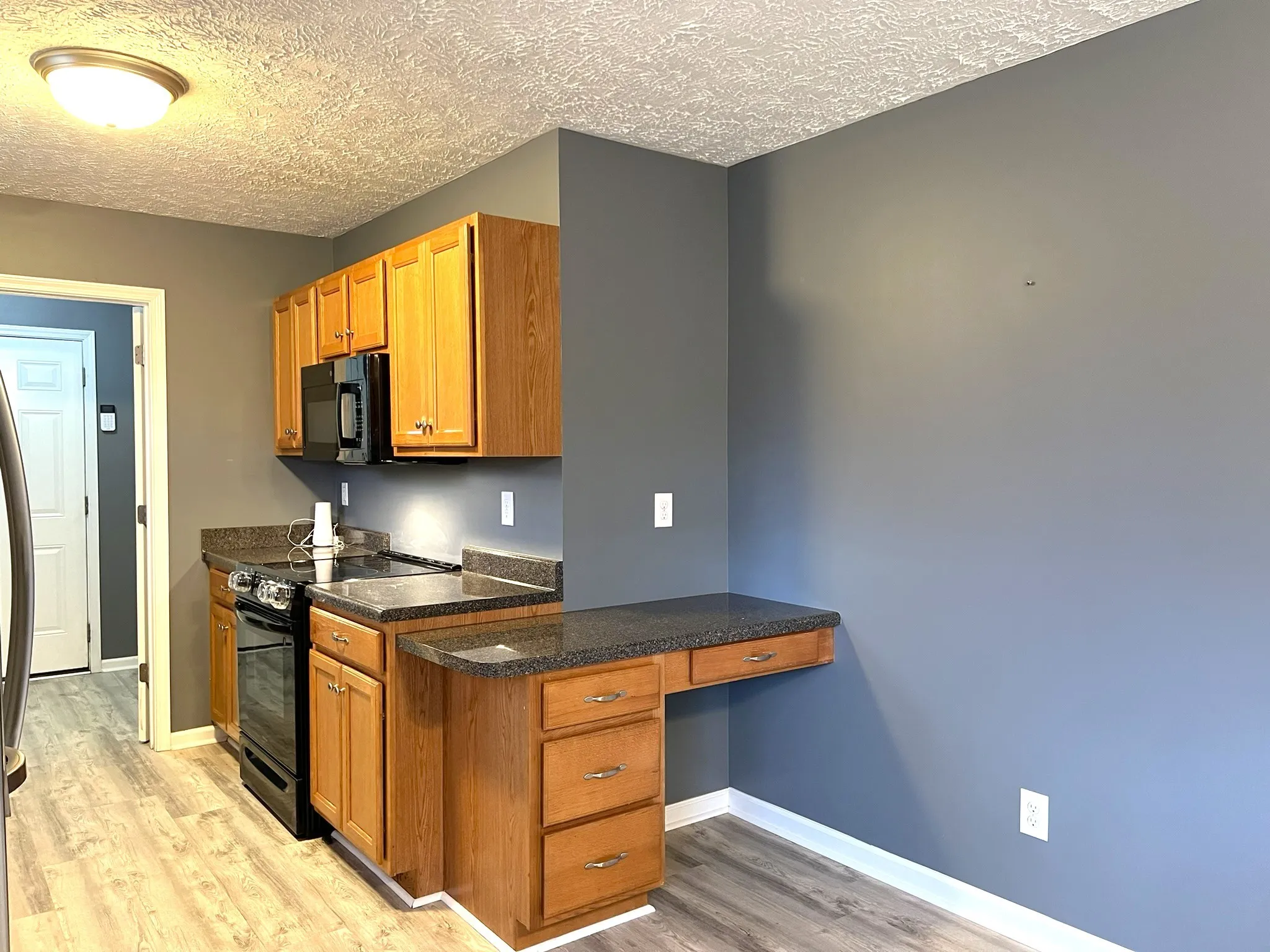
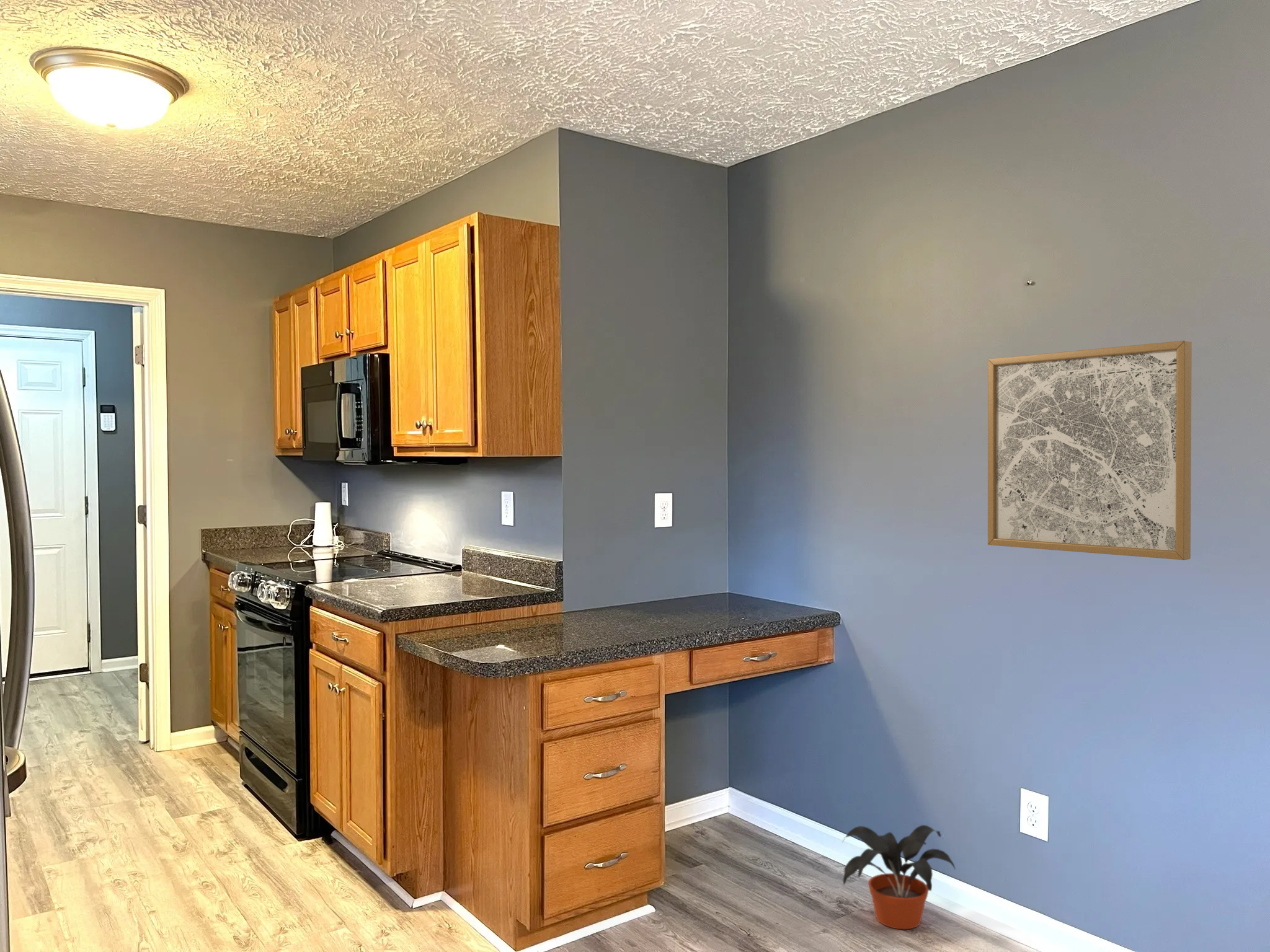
+ potted plant (893, 876)
+ wall art (1081, 451)
